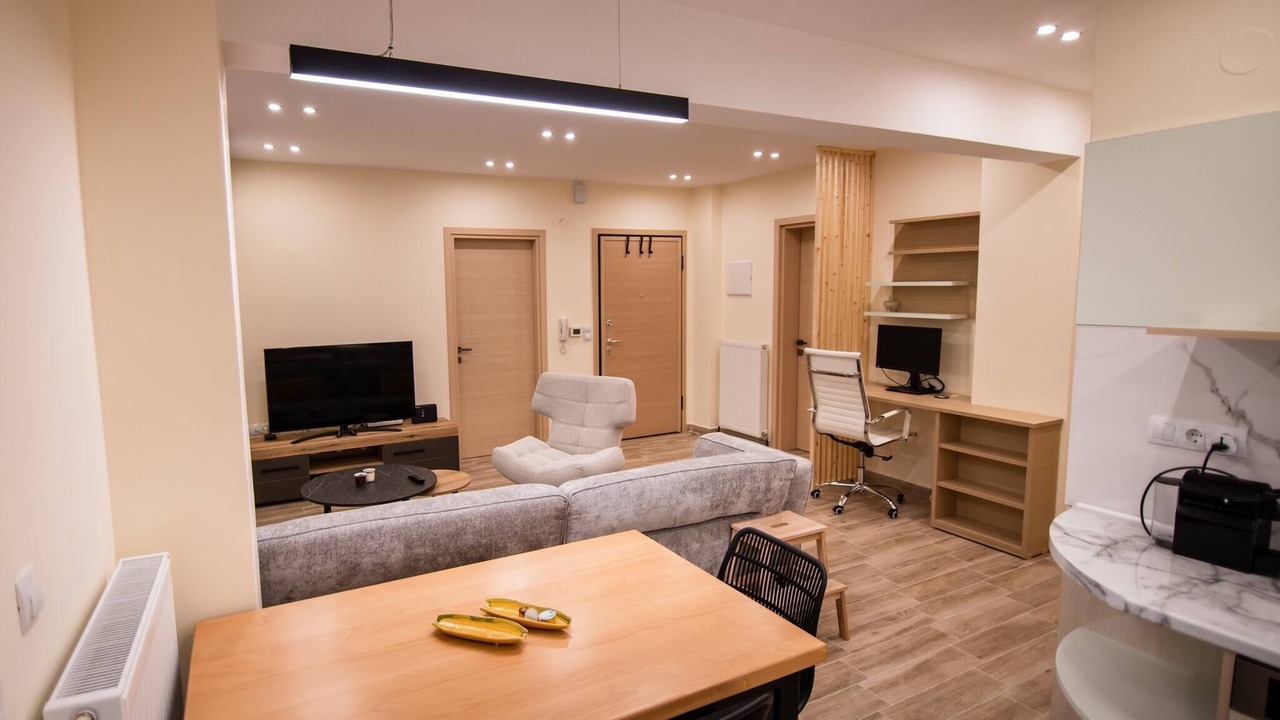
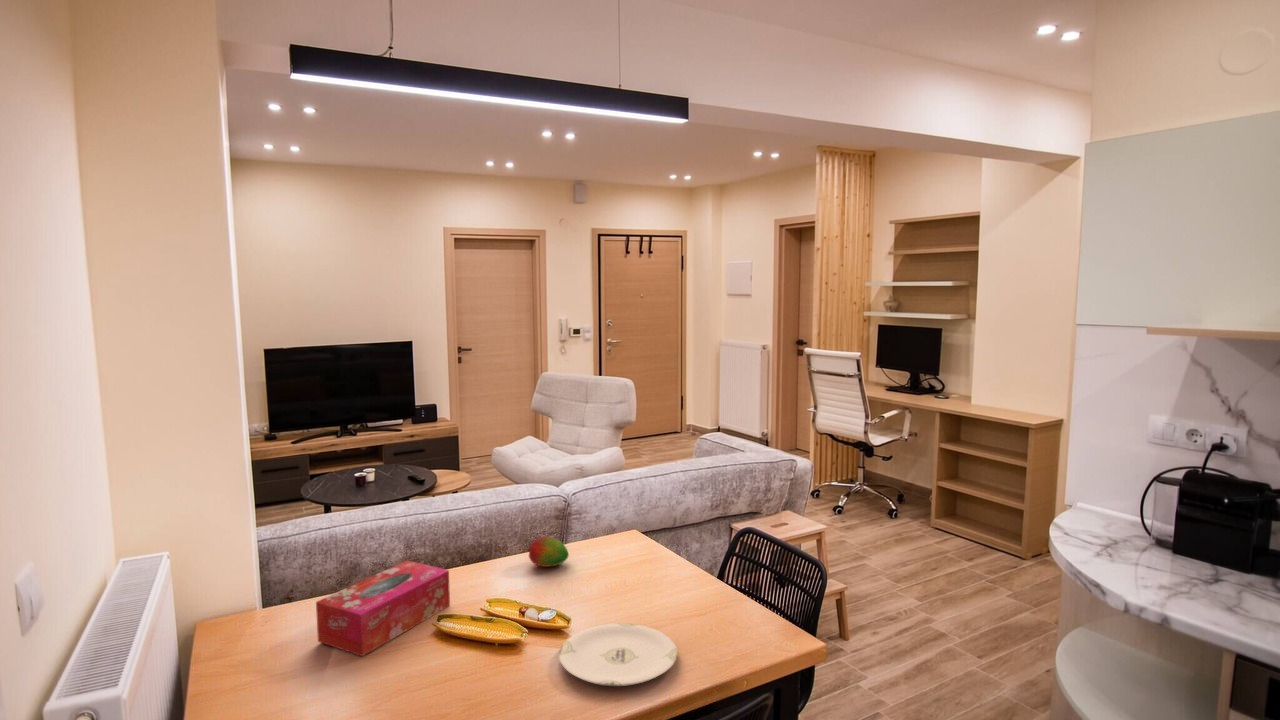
+ tissue box (386, 604)
+ fruit (548, 551)
+ plate (618, 655)
